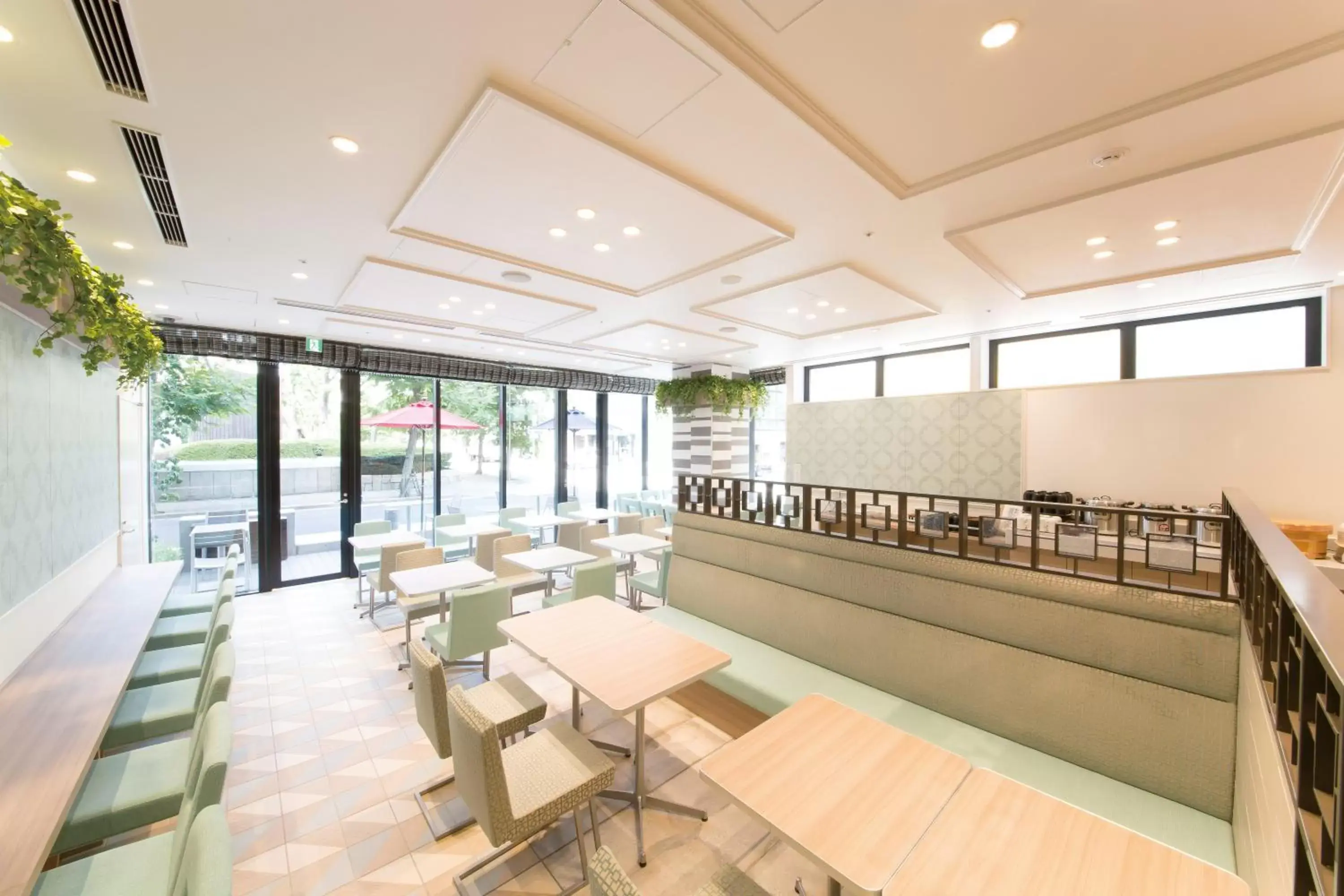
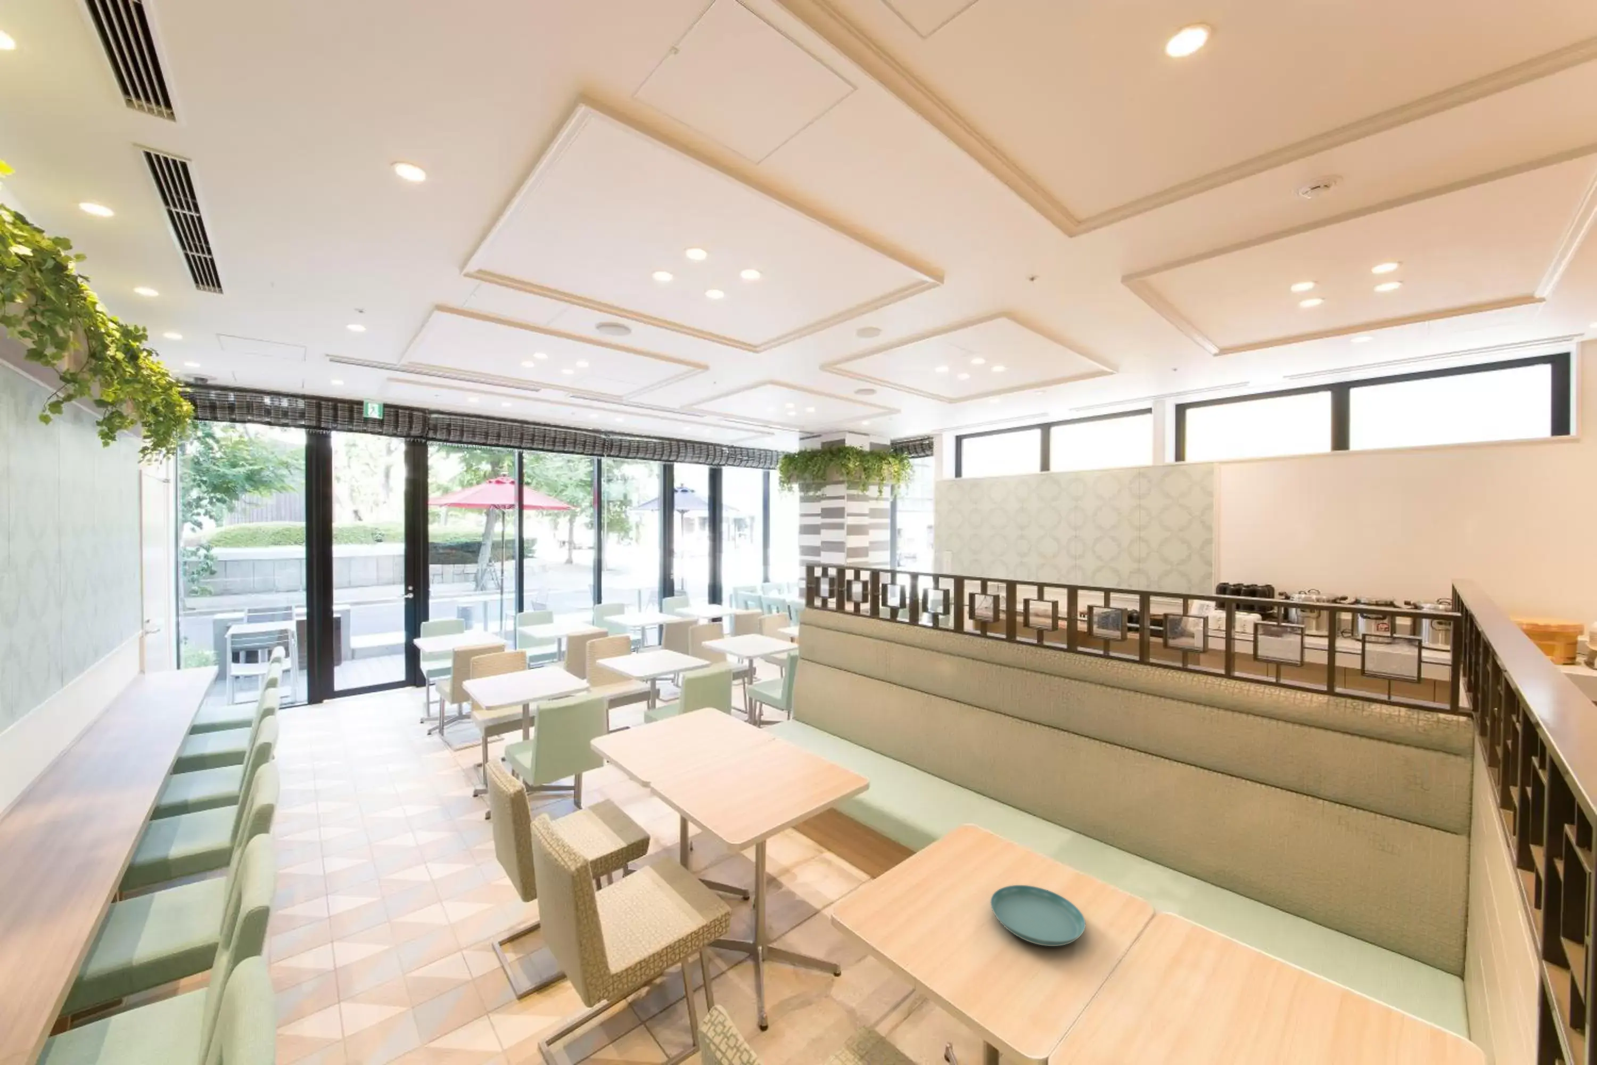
+ saucer (1036, 916)
